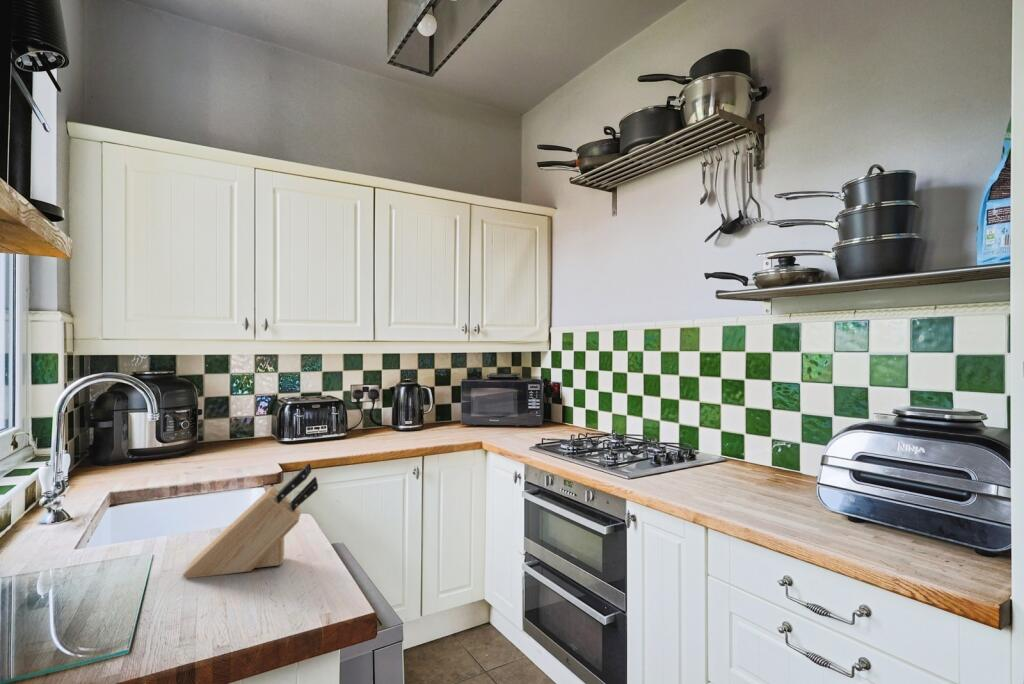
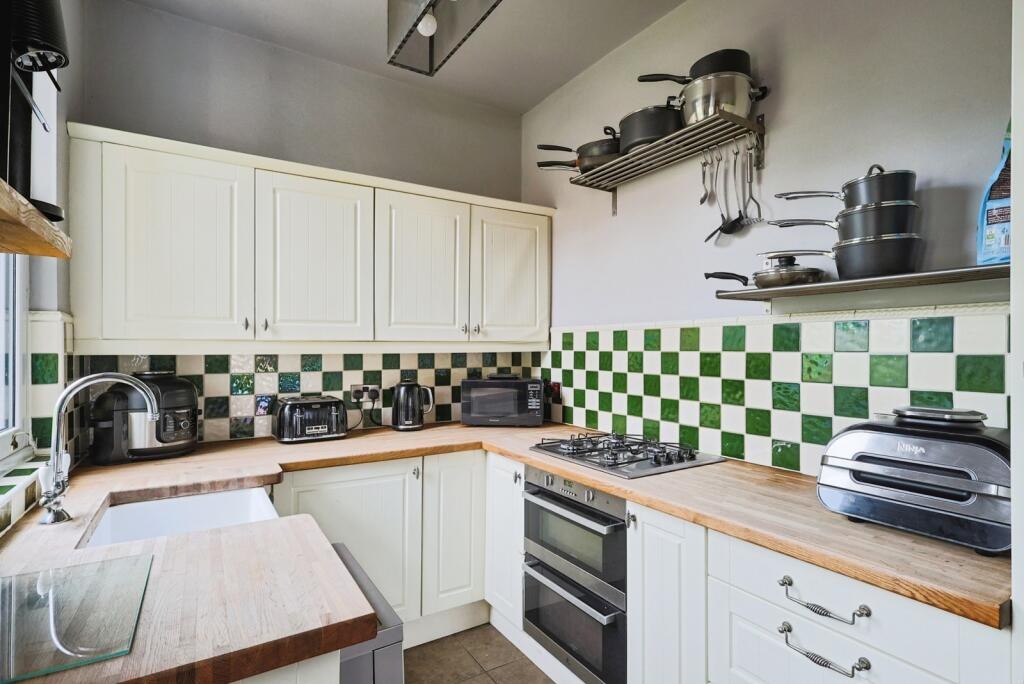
- knife block (255, 515)
